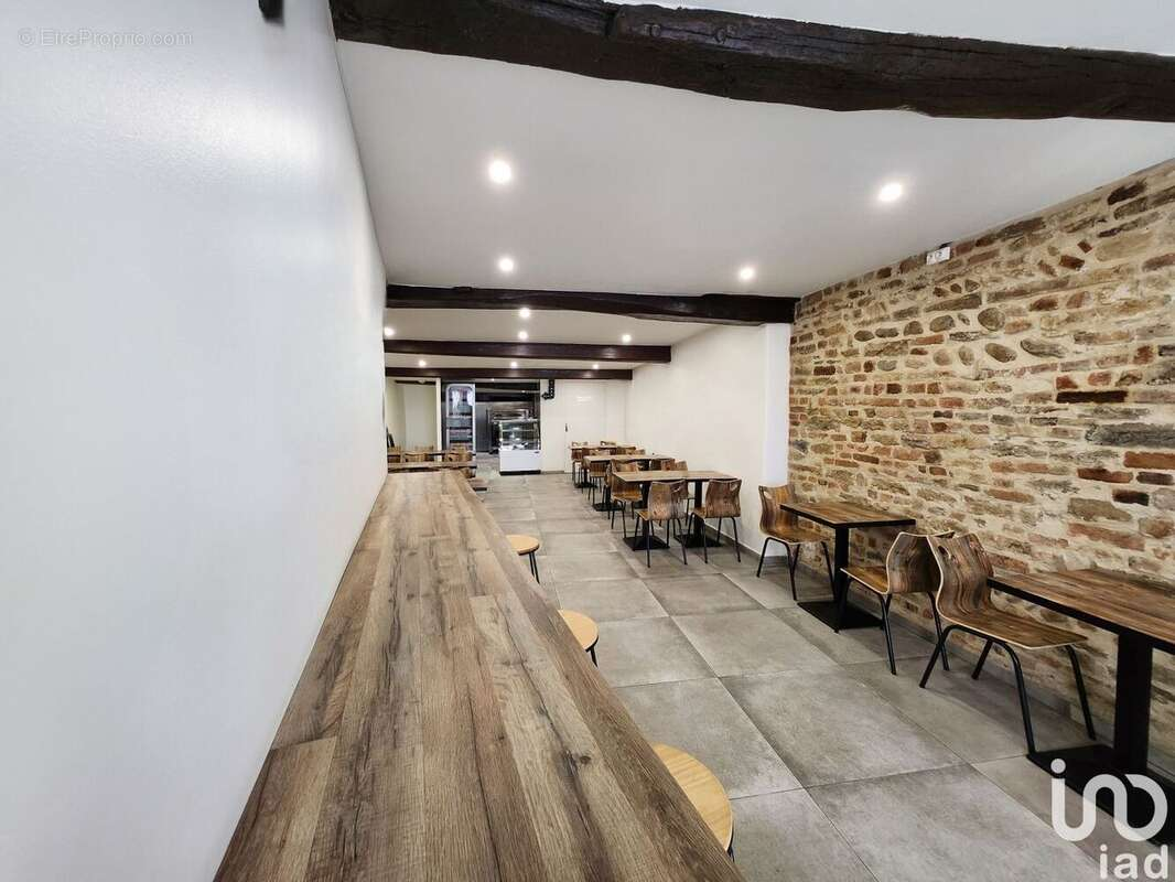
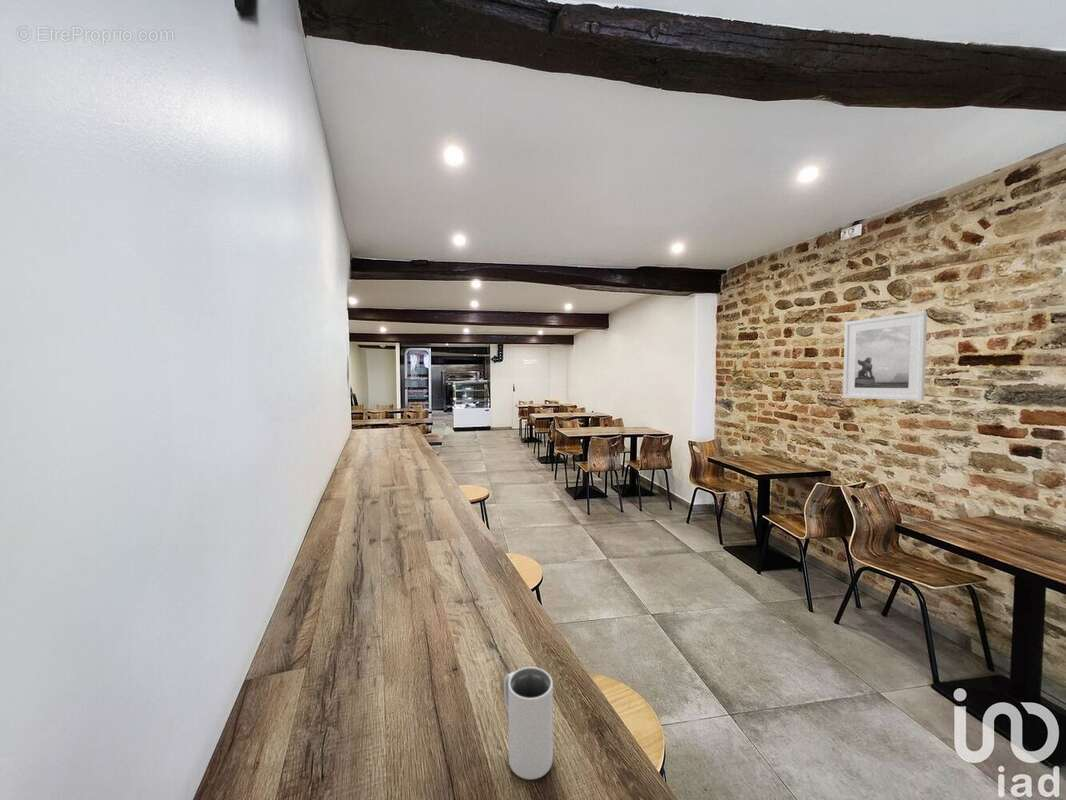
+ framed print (881, 358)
+ mug (524, 713)
